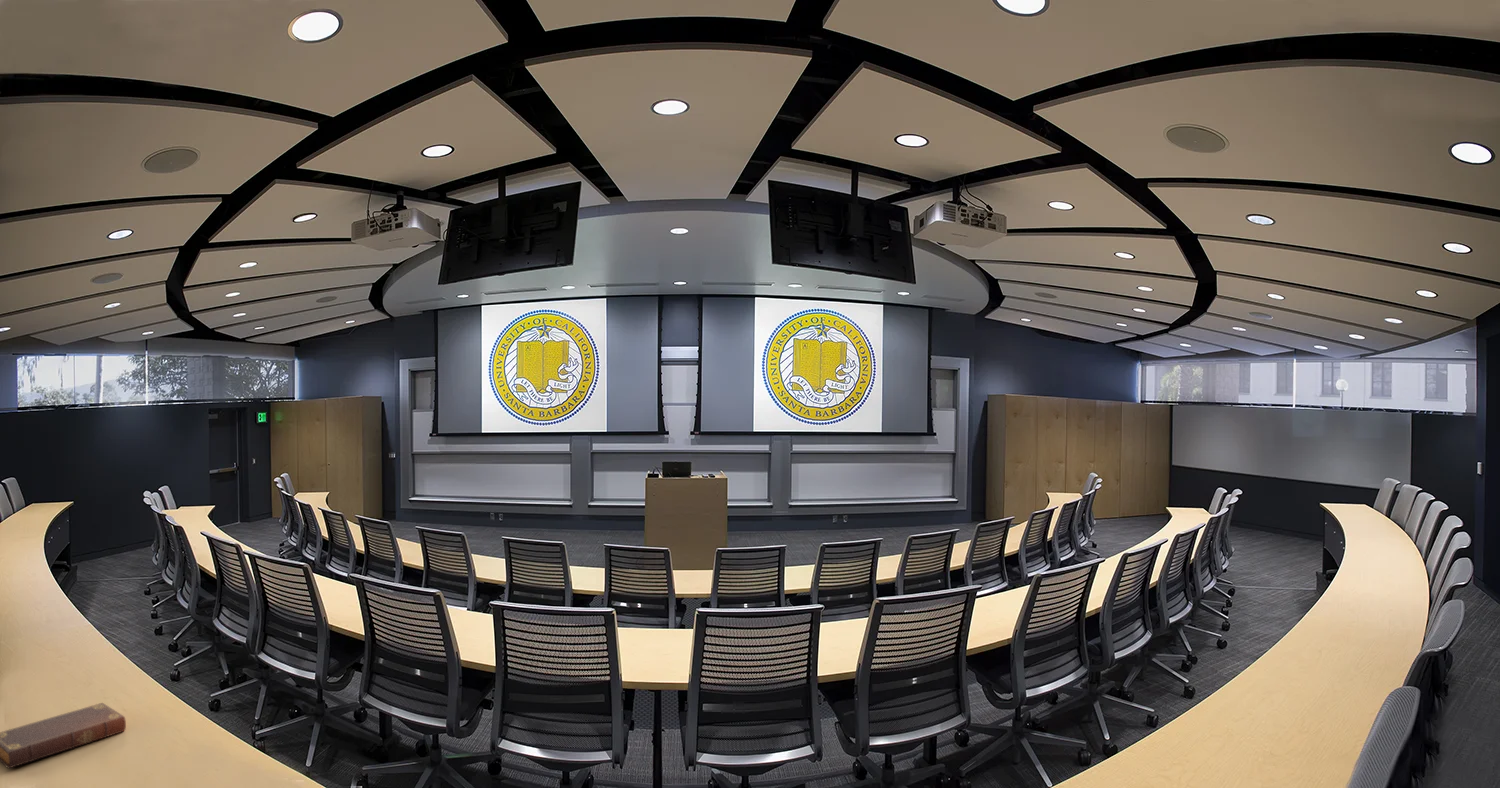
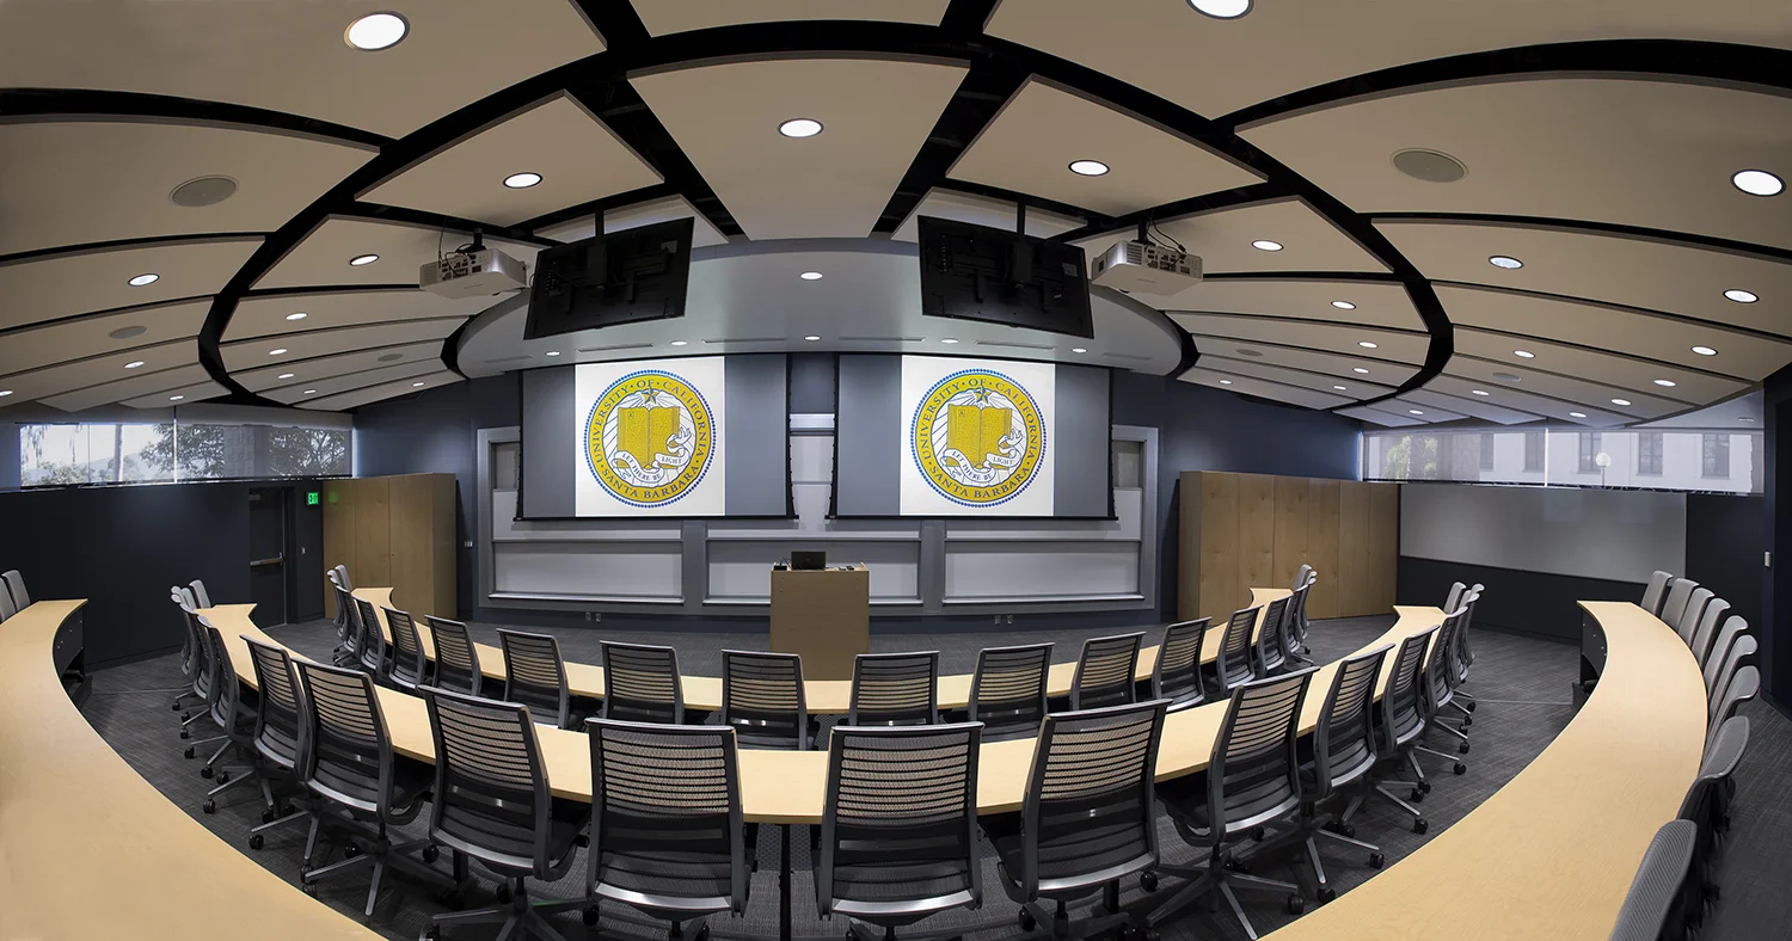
- book (59, 733)
